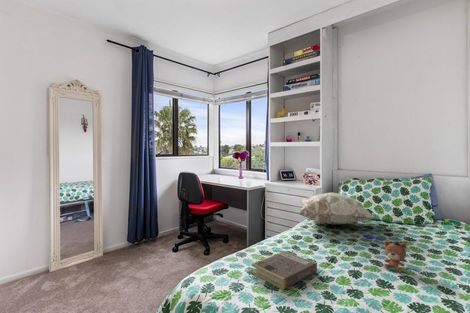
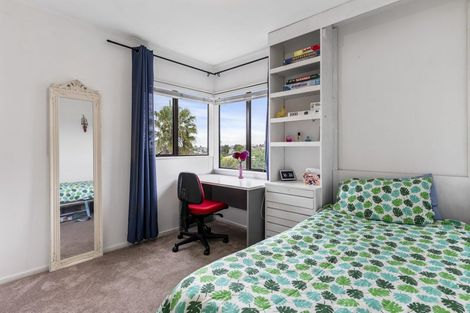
- decorative pillow (332, 208)
- book (284, 268)
- teddy bear (389, 252)
